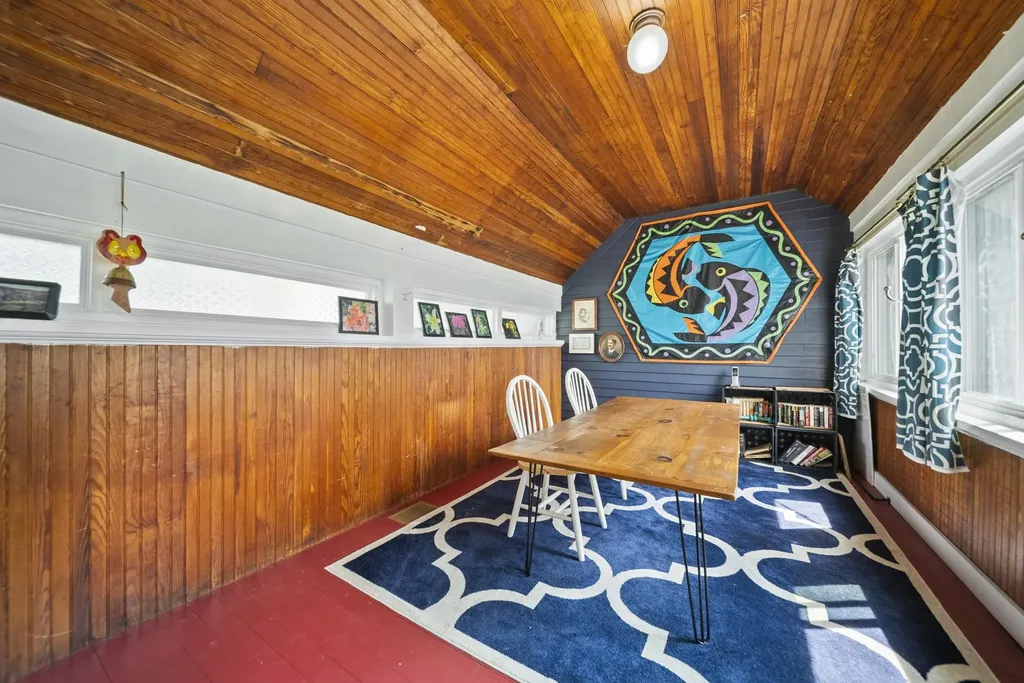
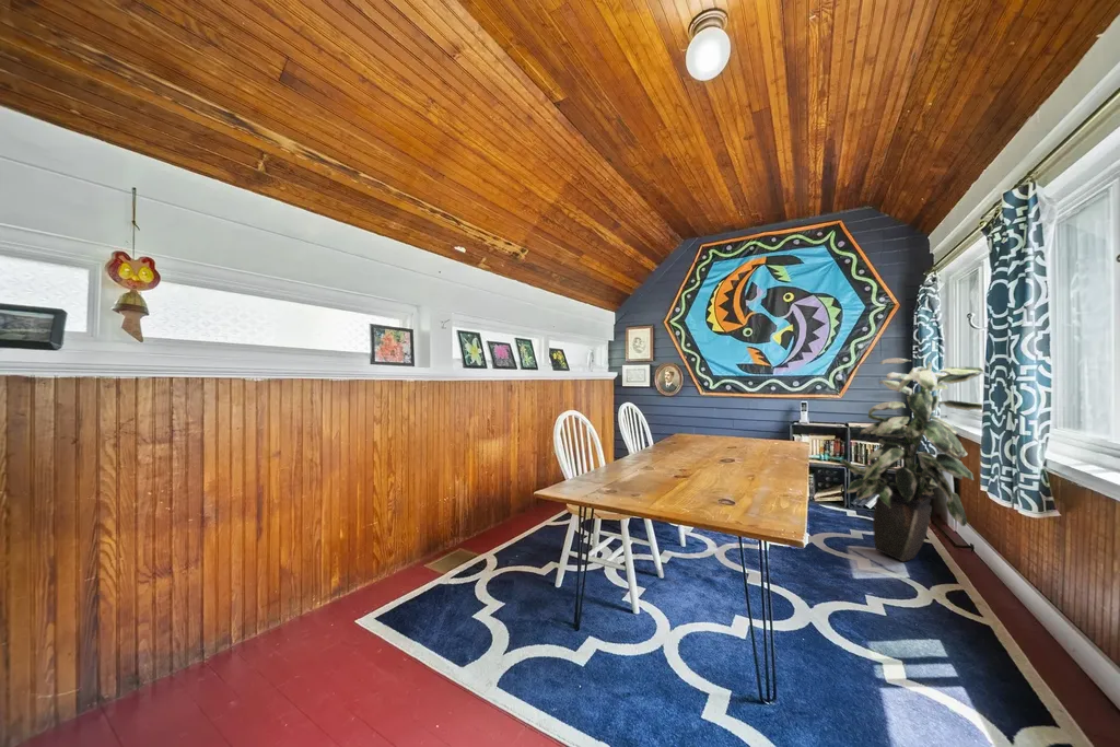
+ indoor plant (909, 457)
